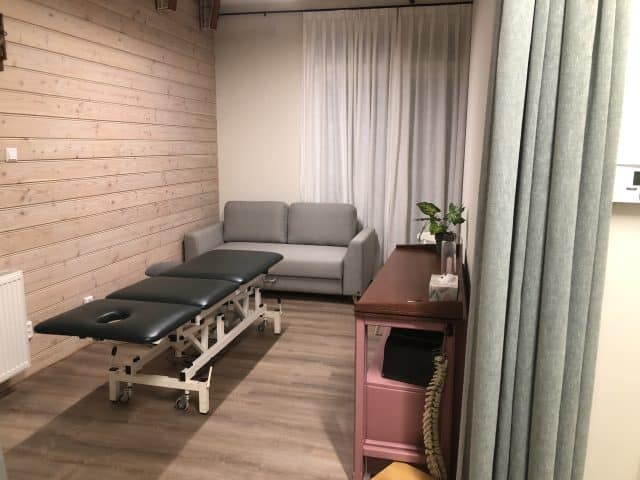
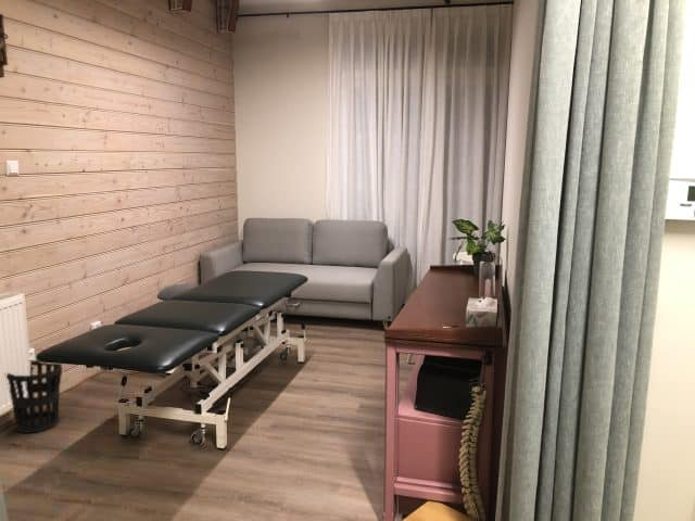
+ wastebasket (34, 395)
